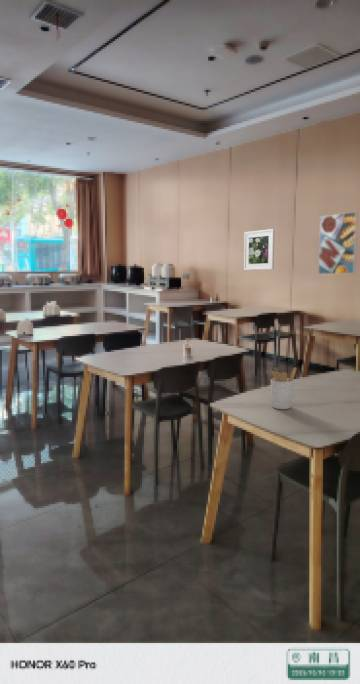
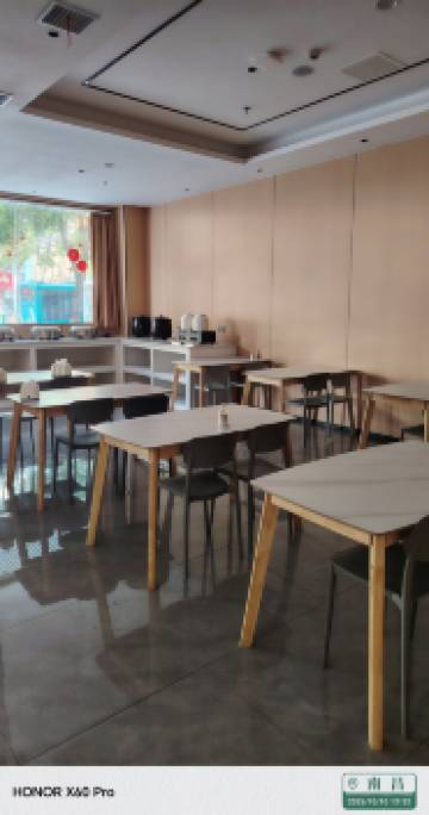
- utensil holder (281, 387)
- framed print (258, 250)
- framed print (337, 244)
